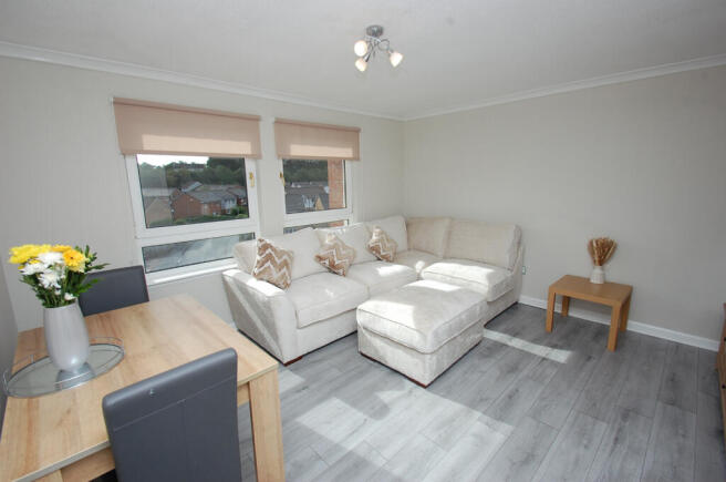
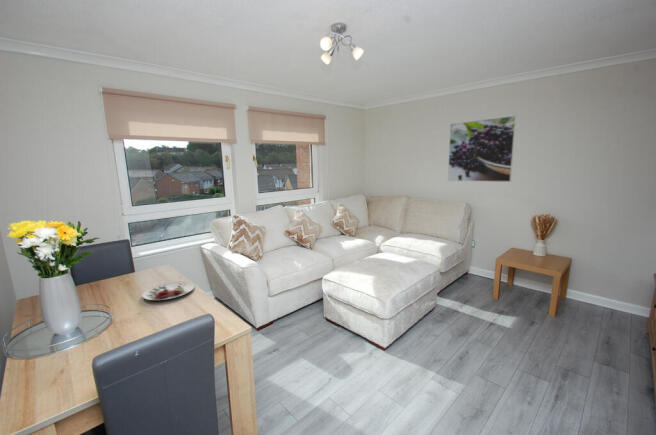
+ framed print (479, 151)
+ plate (169, 289)
